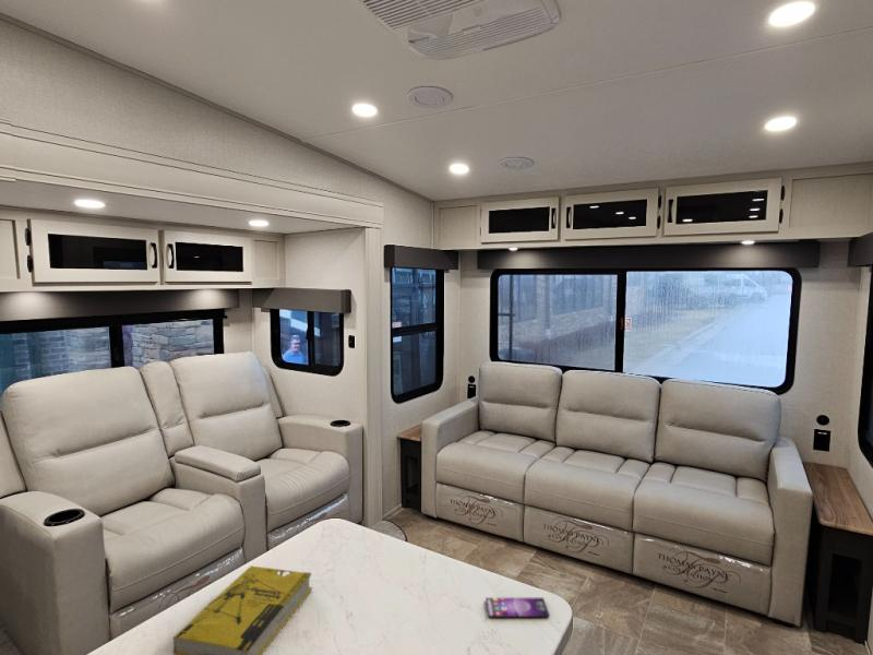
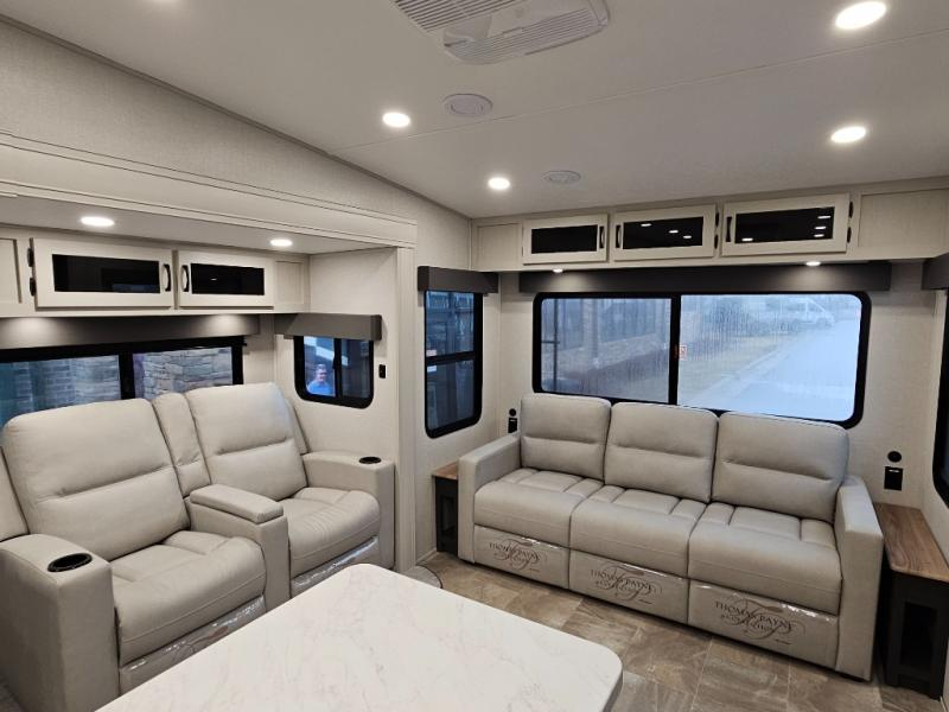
- book (249, 608)
- smartphone (516, 607)
